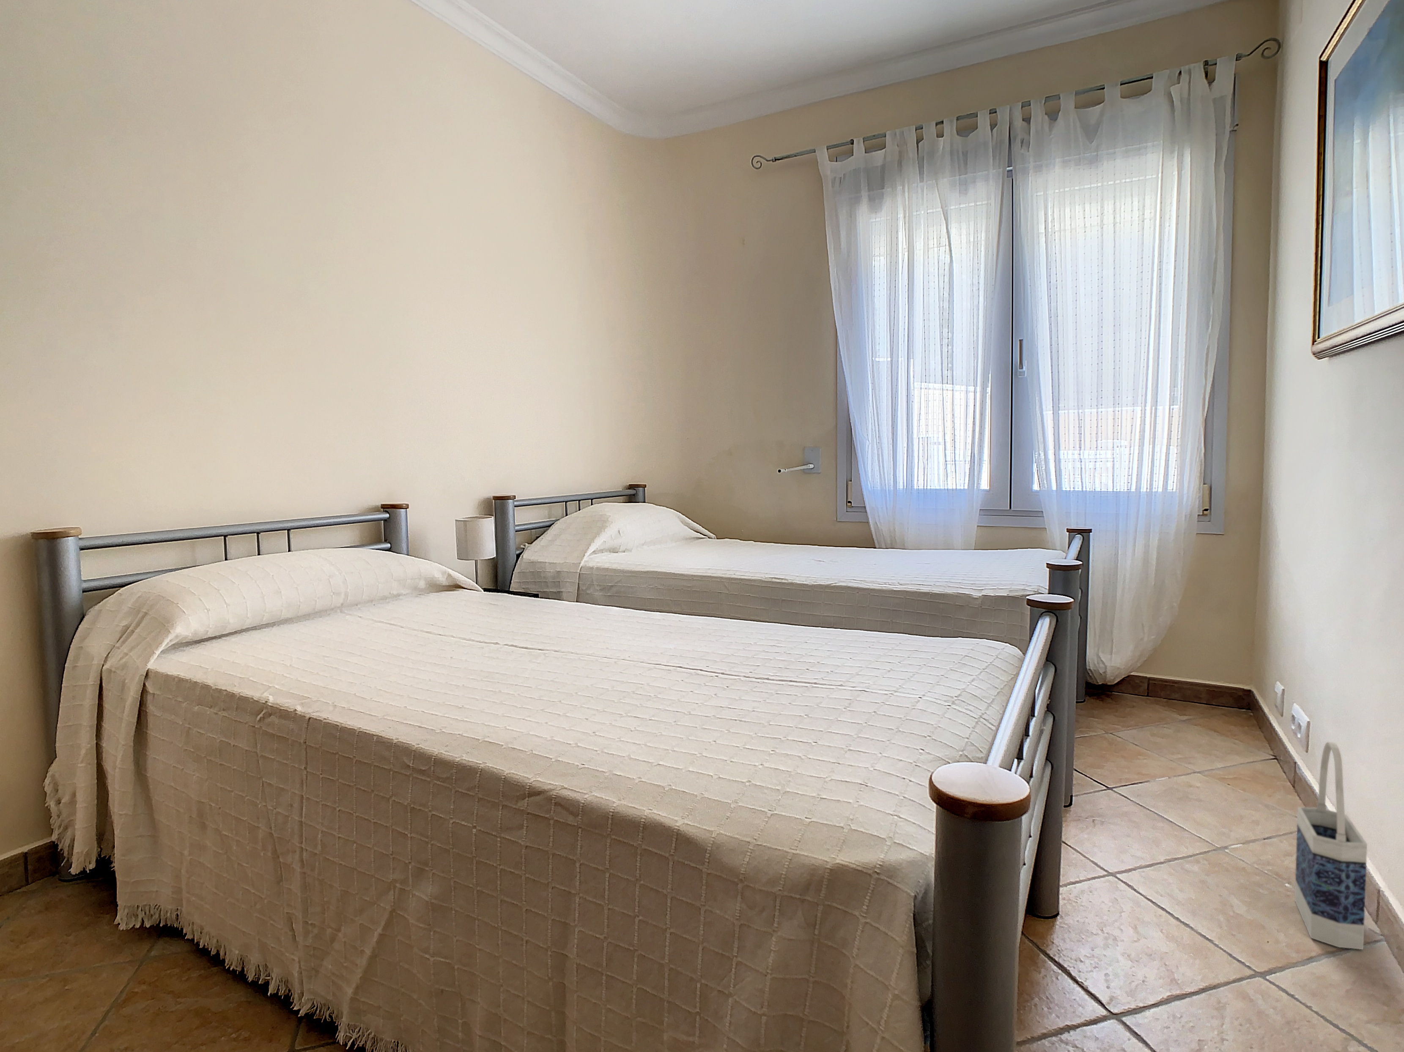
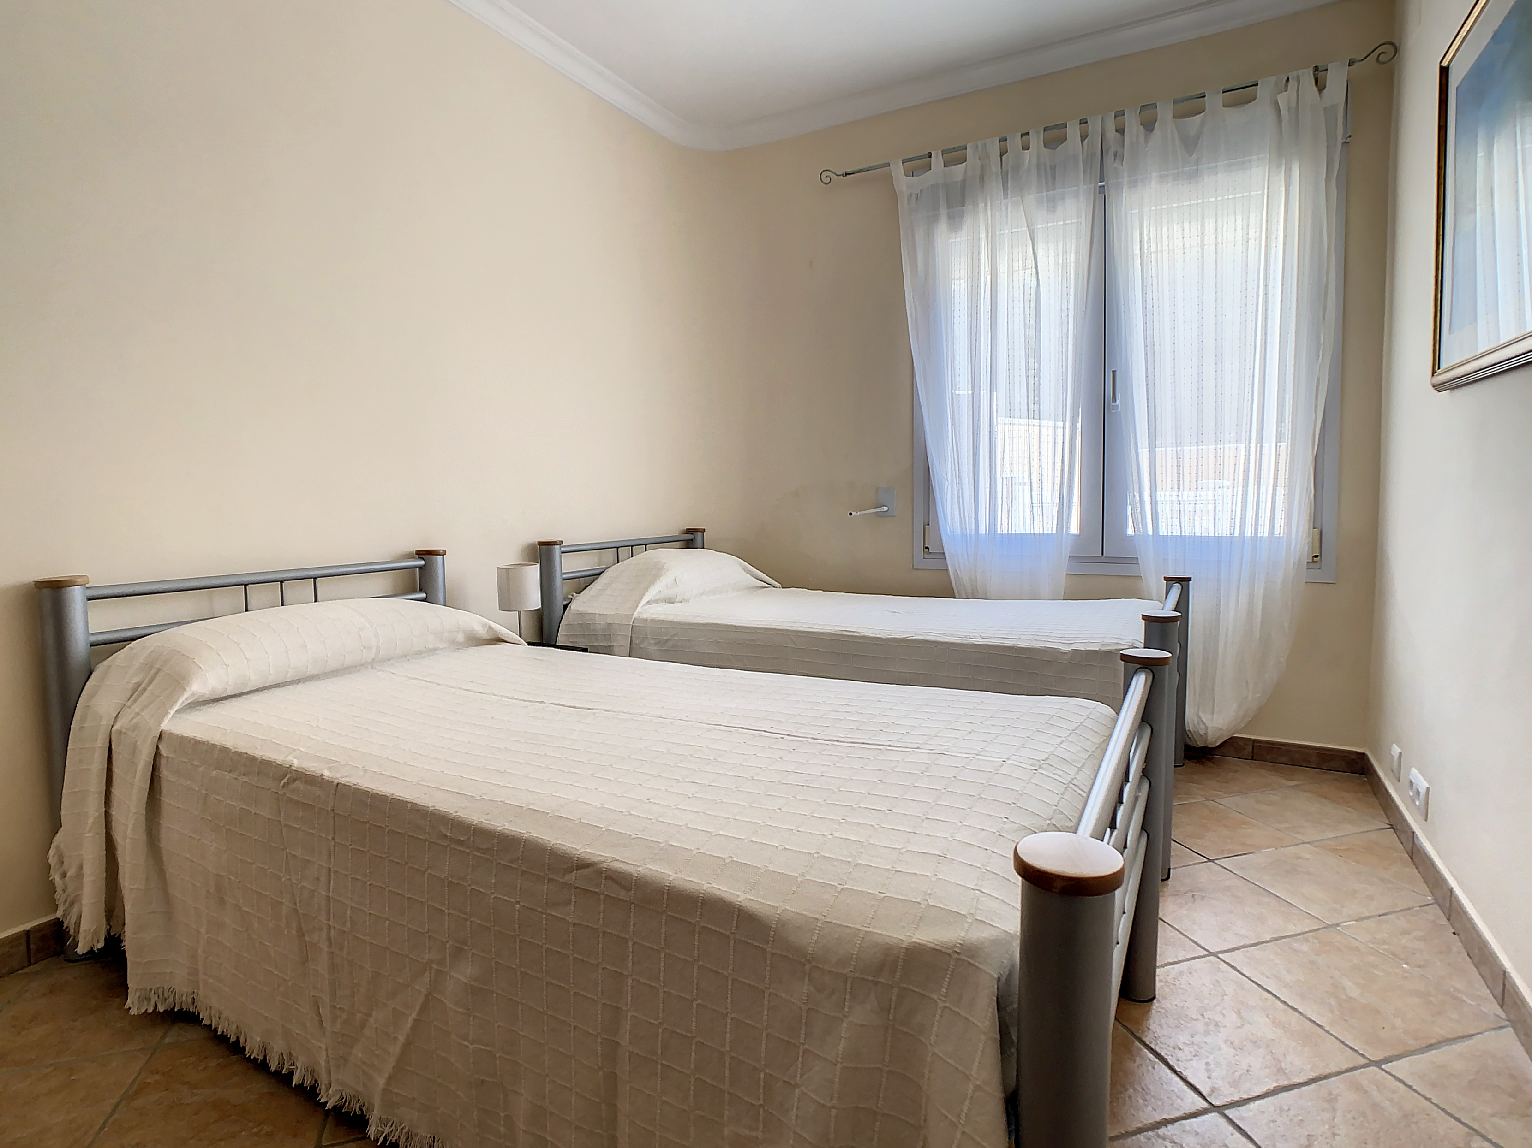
- bag (1330, 834)
